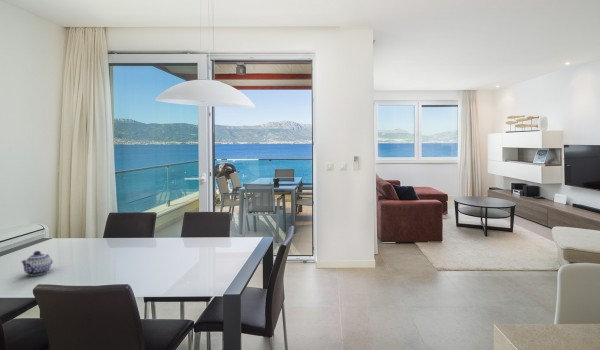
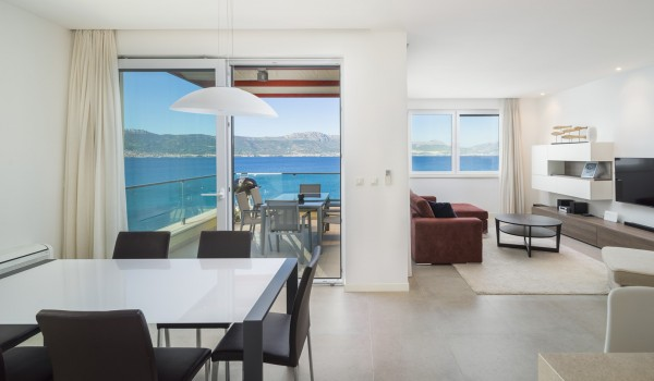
- teapot (37, 262)
